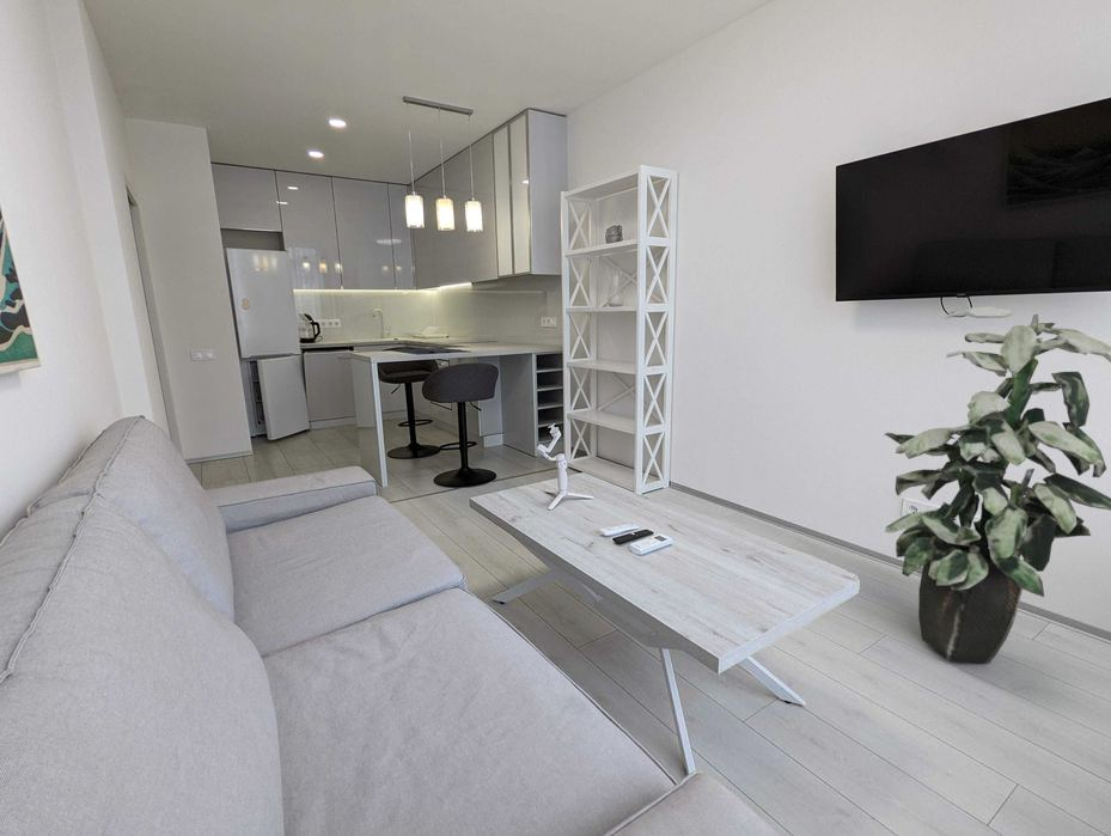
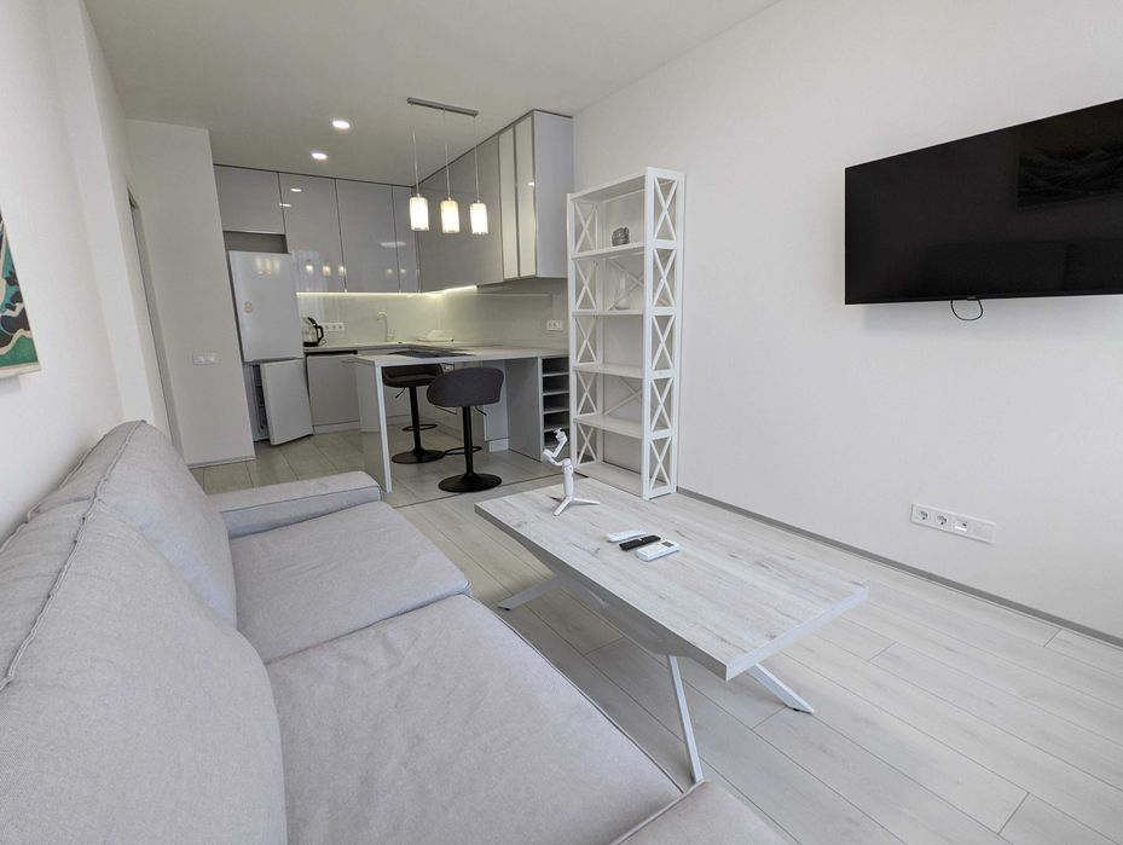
- indoor plant (982, 486)
